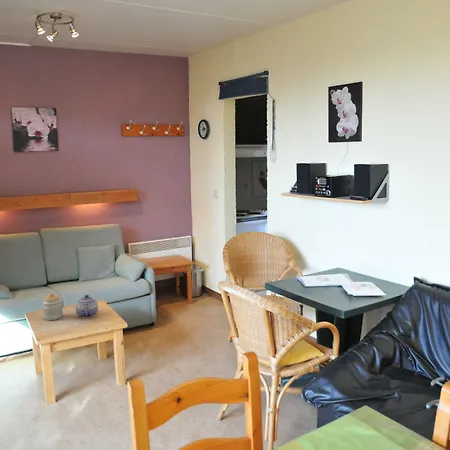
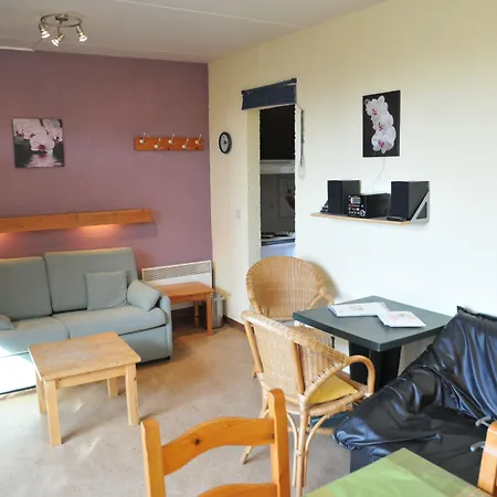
- teapot (86, 305)
- jar (52, 305)
